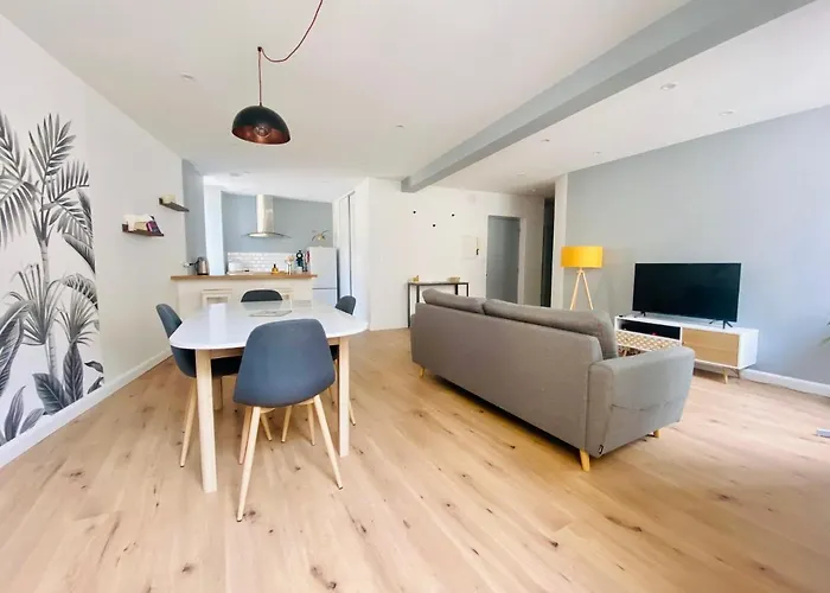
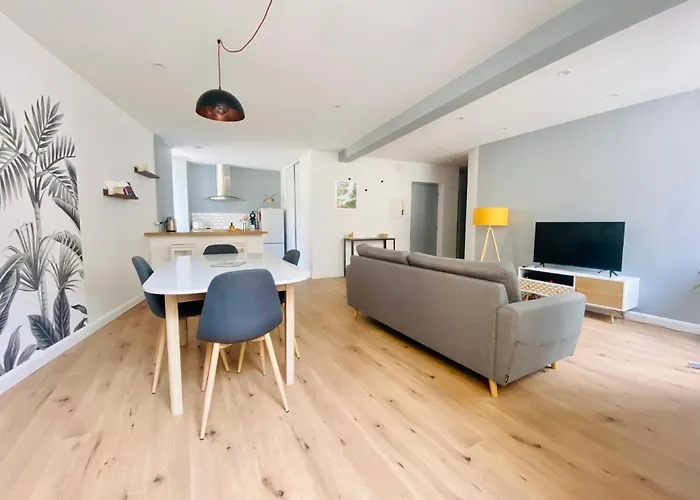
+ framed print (346, 195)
